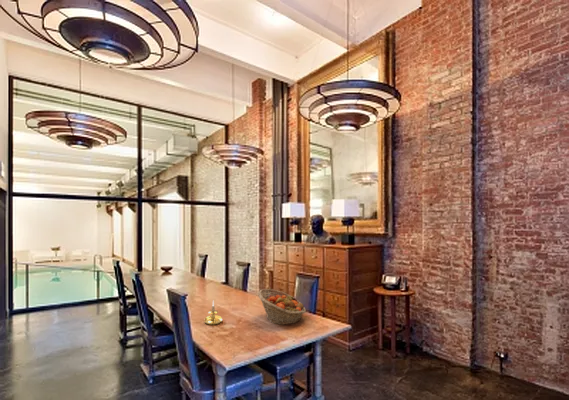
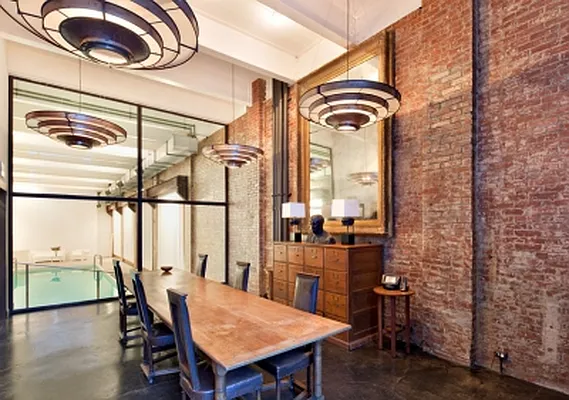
- fruit basket (281, 305)
- candle holder (213, 311)
